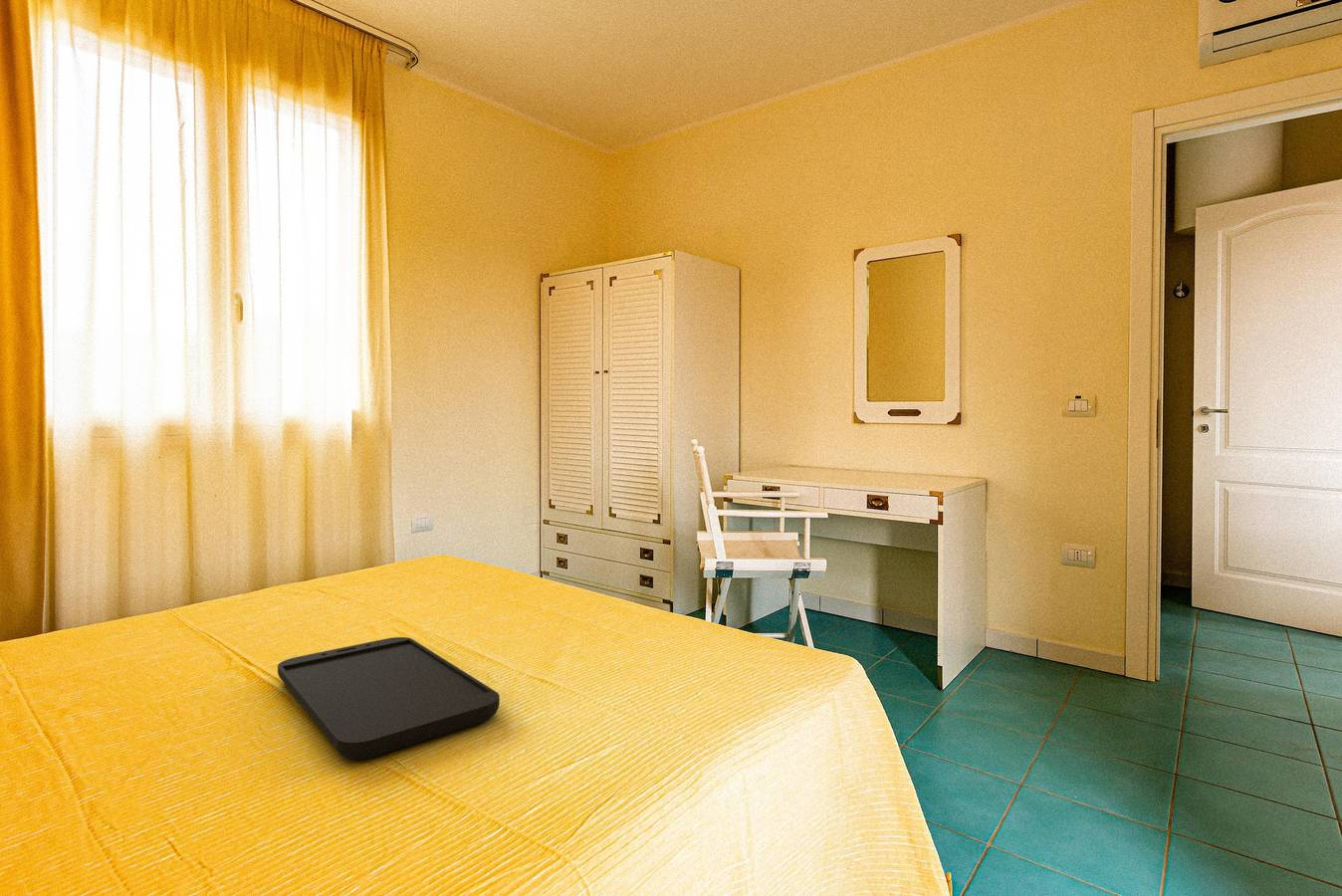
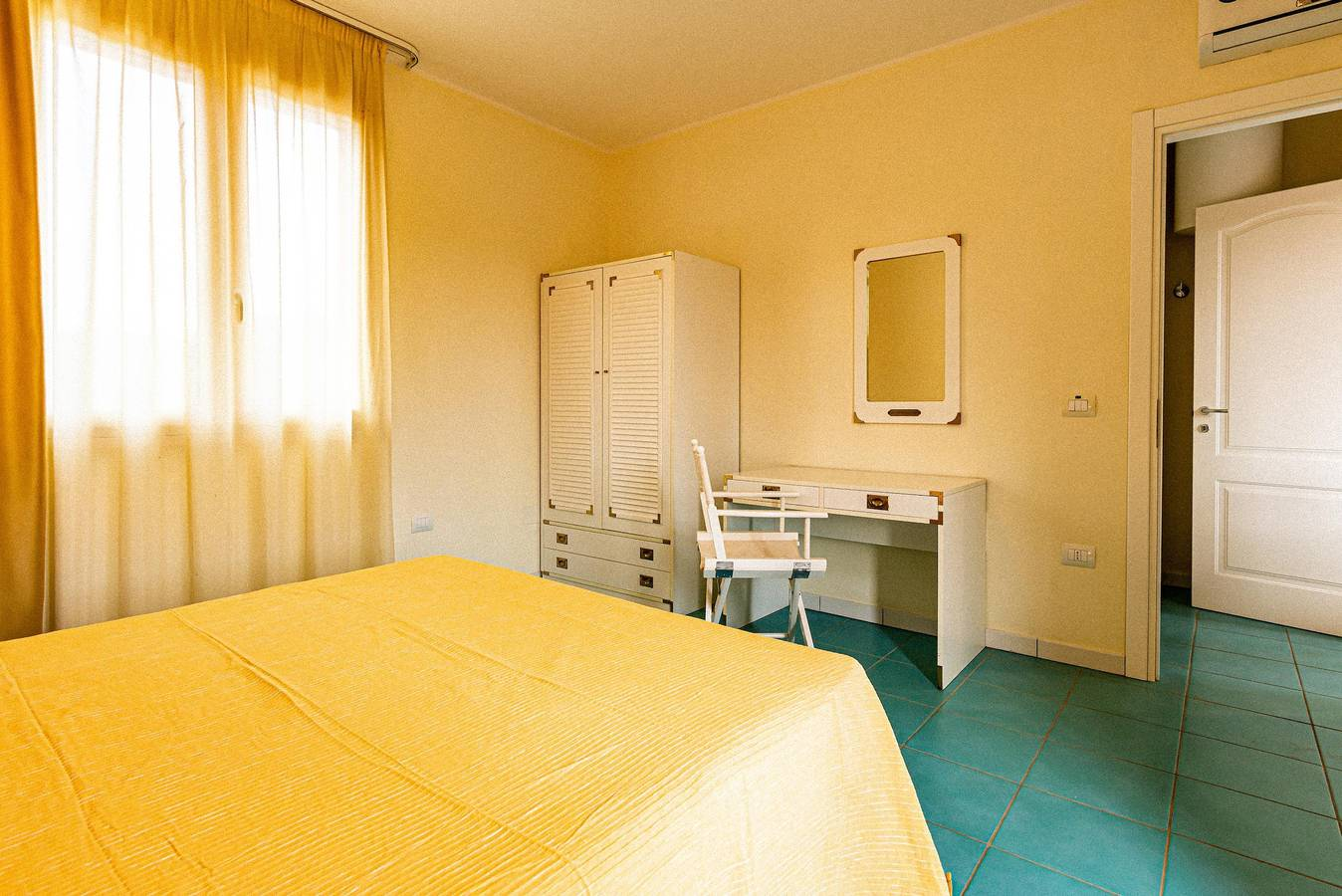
- tray (381, 688)
